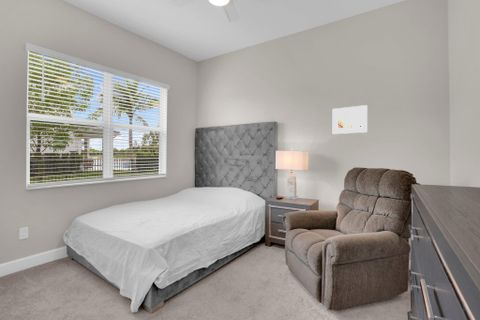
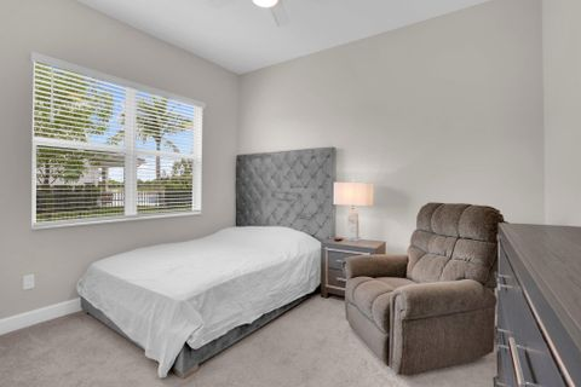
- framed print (349, 120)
